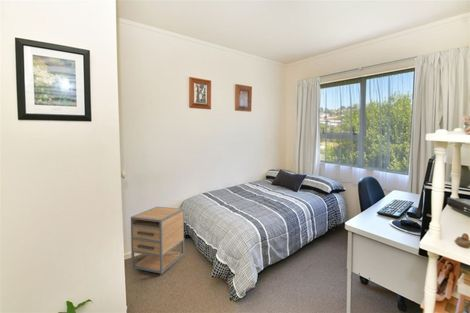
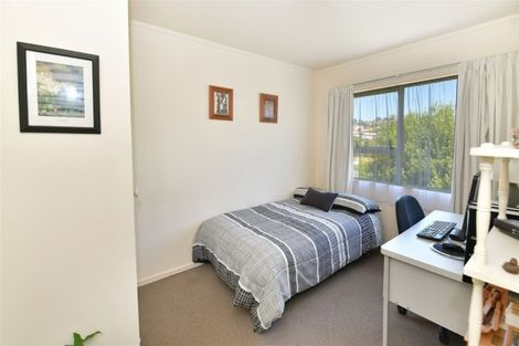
- nightstand (159, 237)
